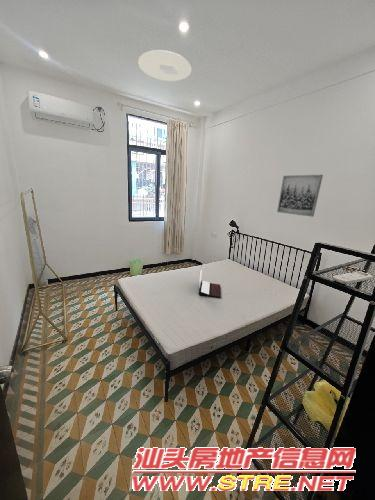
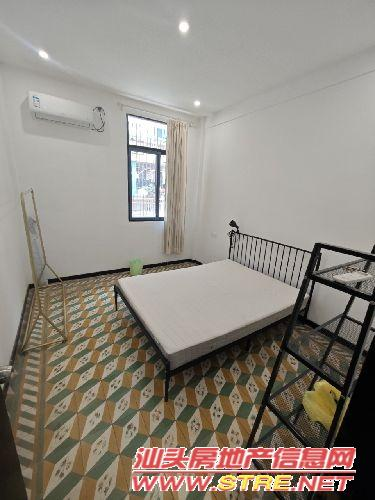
- laptop (208, 282)
- ceiling light (165, 64)
- wall art (297, 195)
